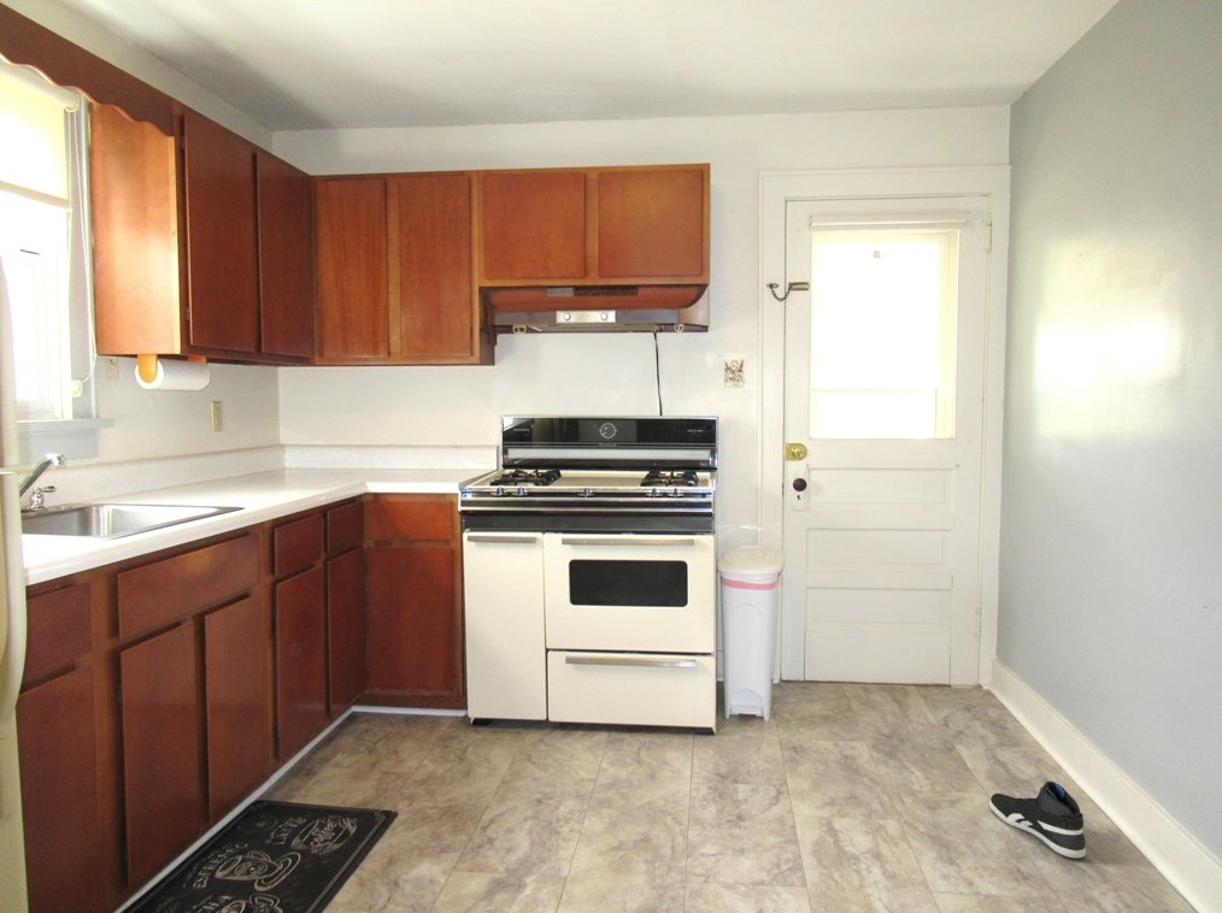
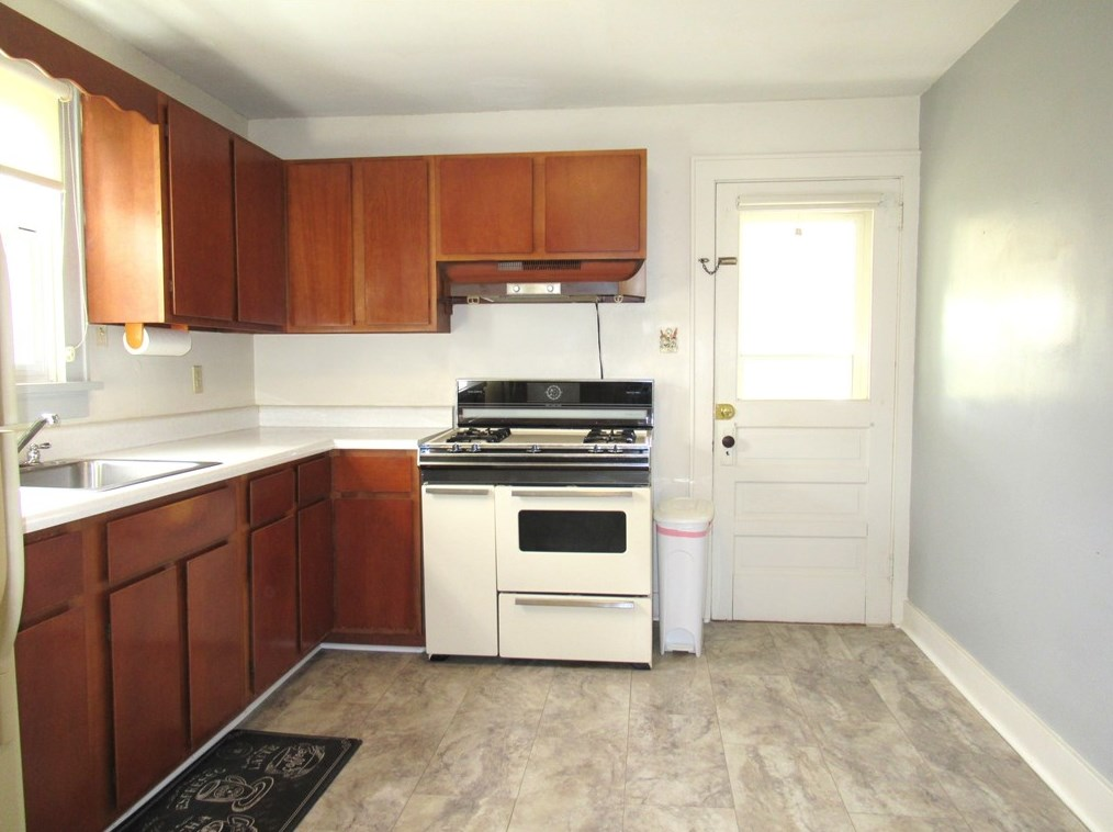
- sneaker (1038, 802)
